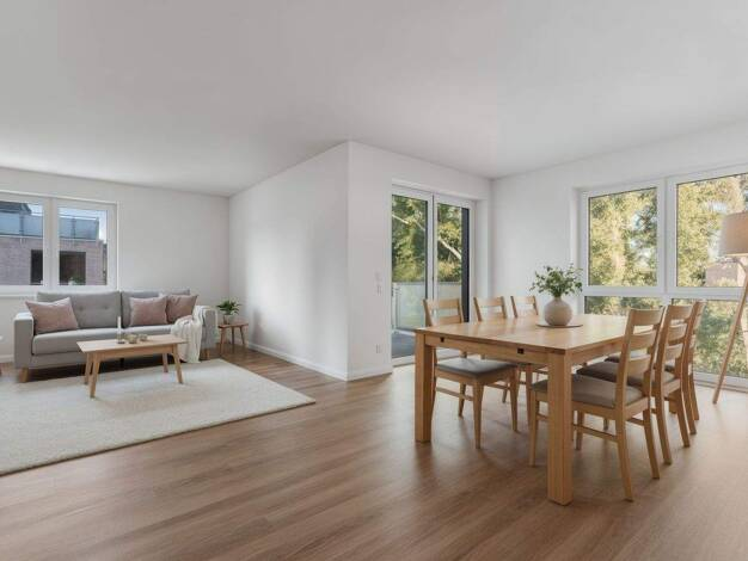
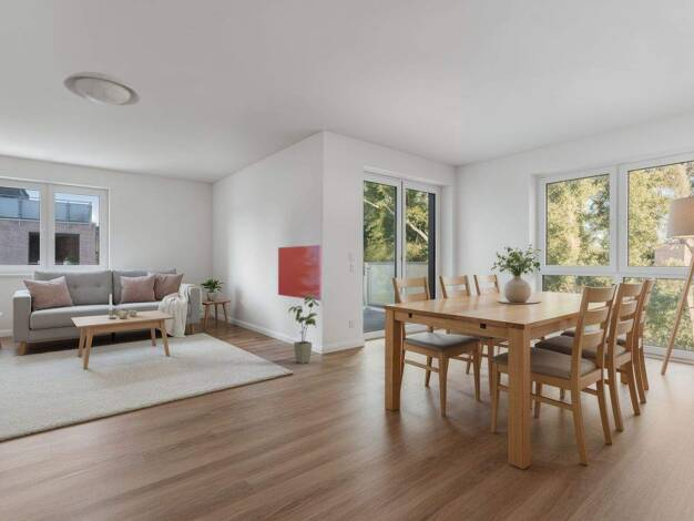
+ house plant (306, 328)
+ ceiling light (103, 91)
+ wall art (298, 272)
